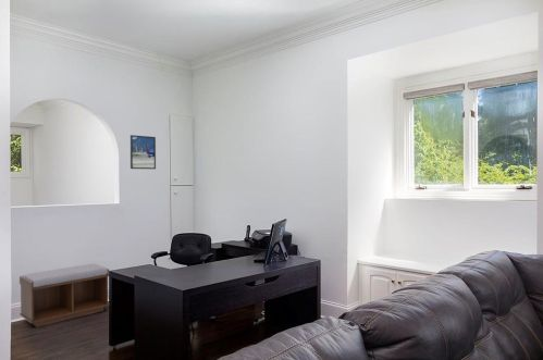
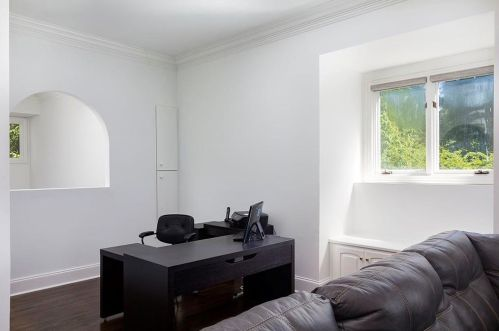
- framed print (143, 152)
- bench (65, 293)
